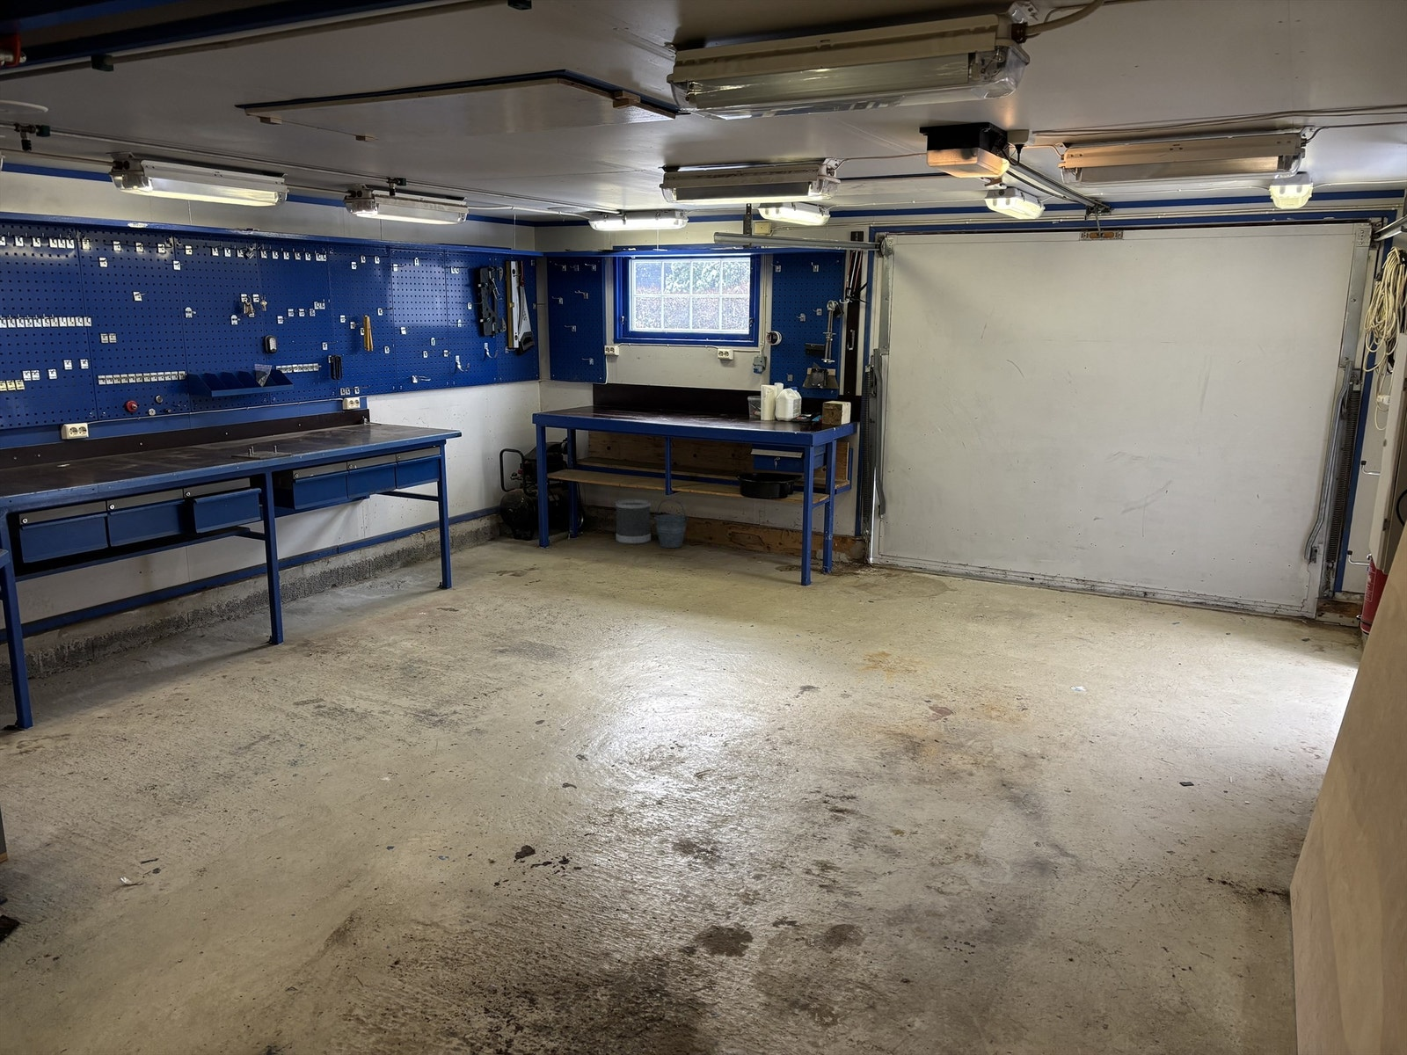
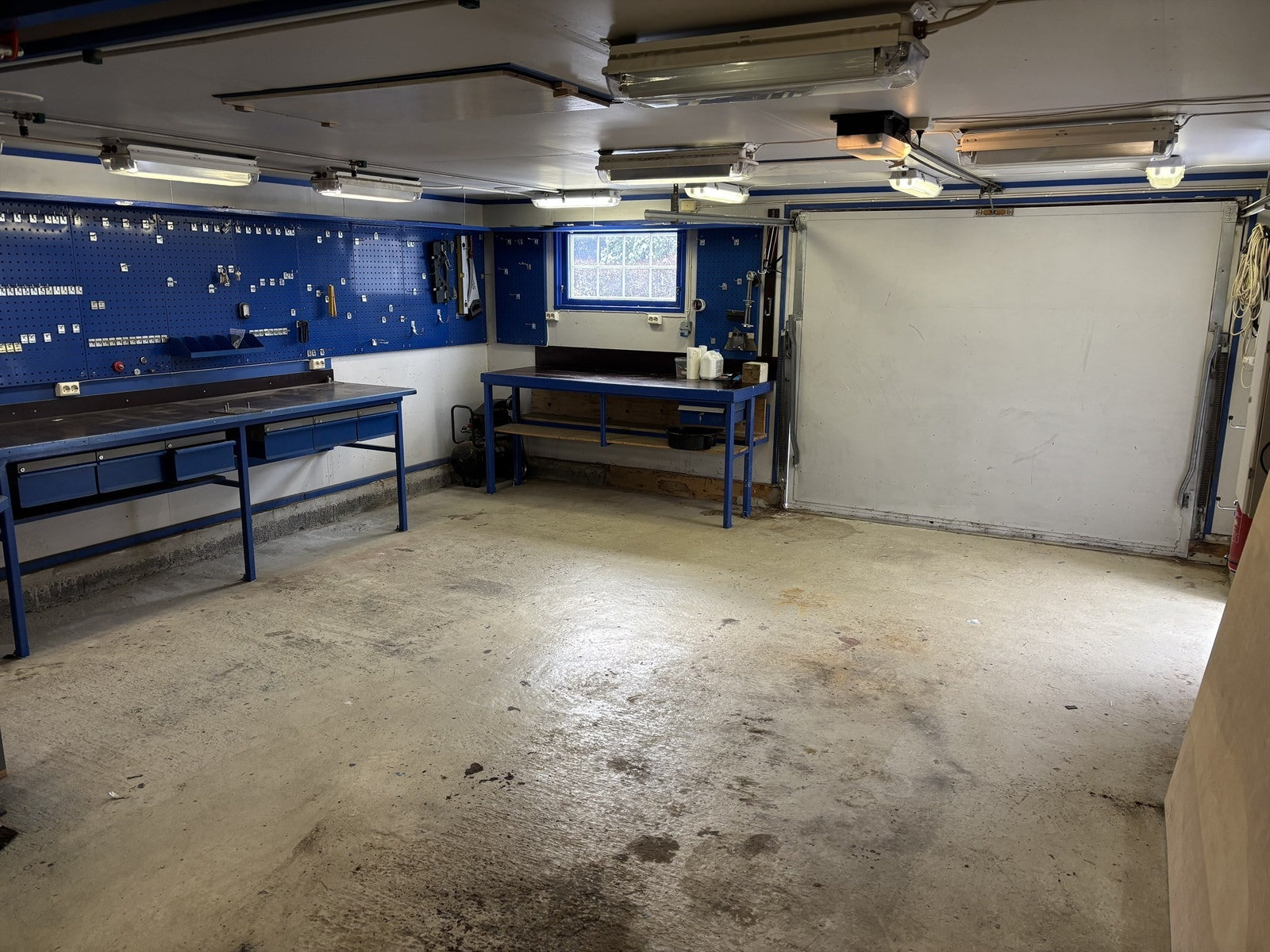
- bucket (671, 522)
- wastebasket (634, 521)
